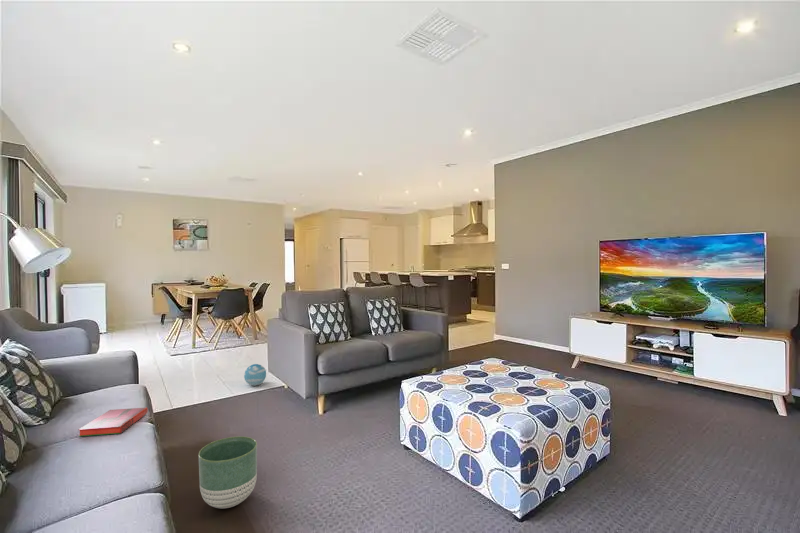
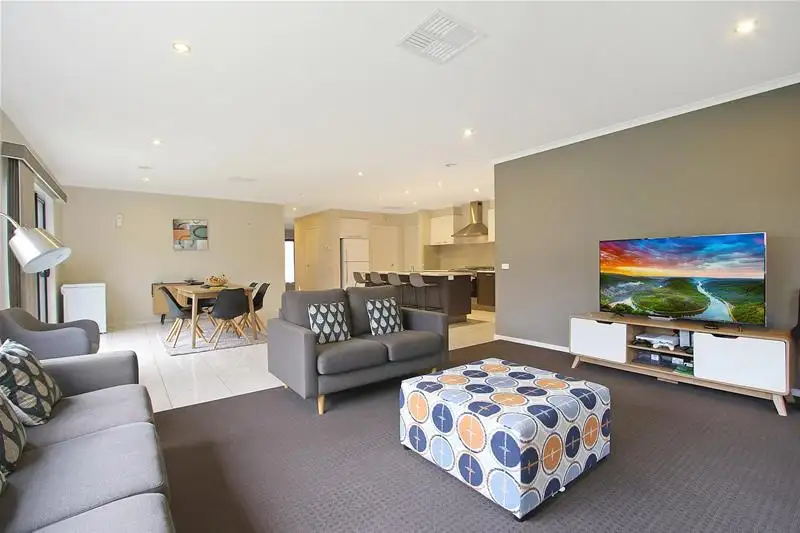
- hardback book (115, 420)
- planter (229, 474)
- decorative ball (255, 374)
